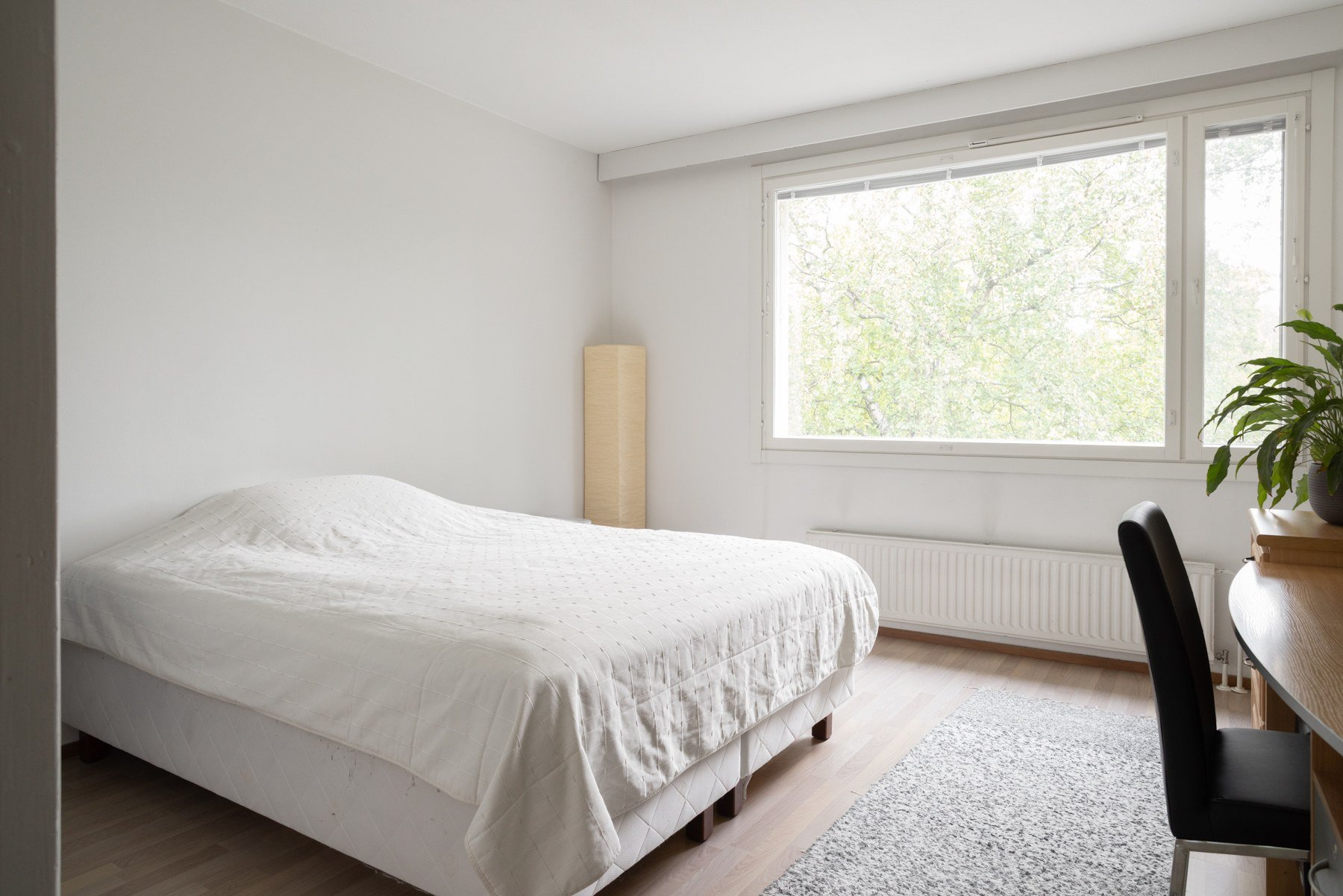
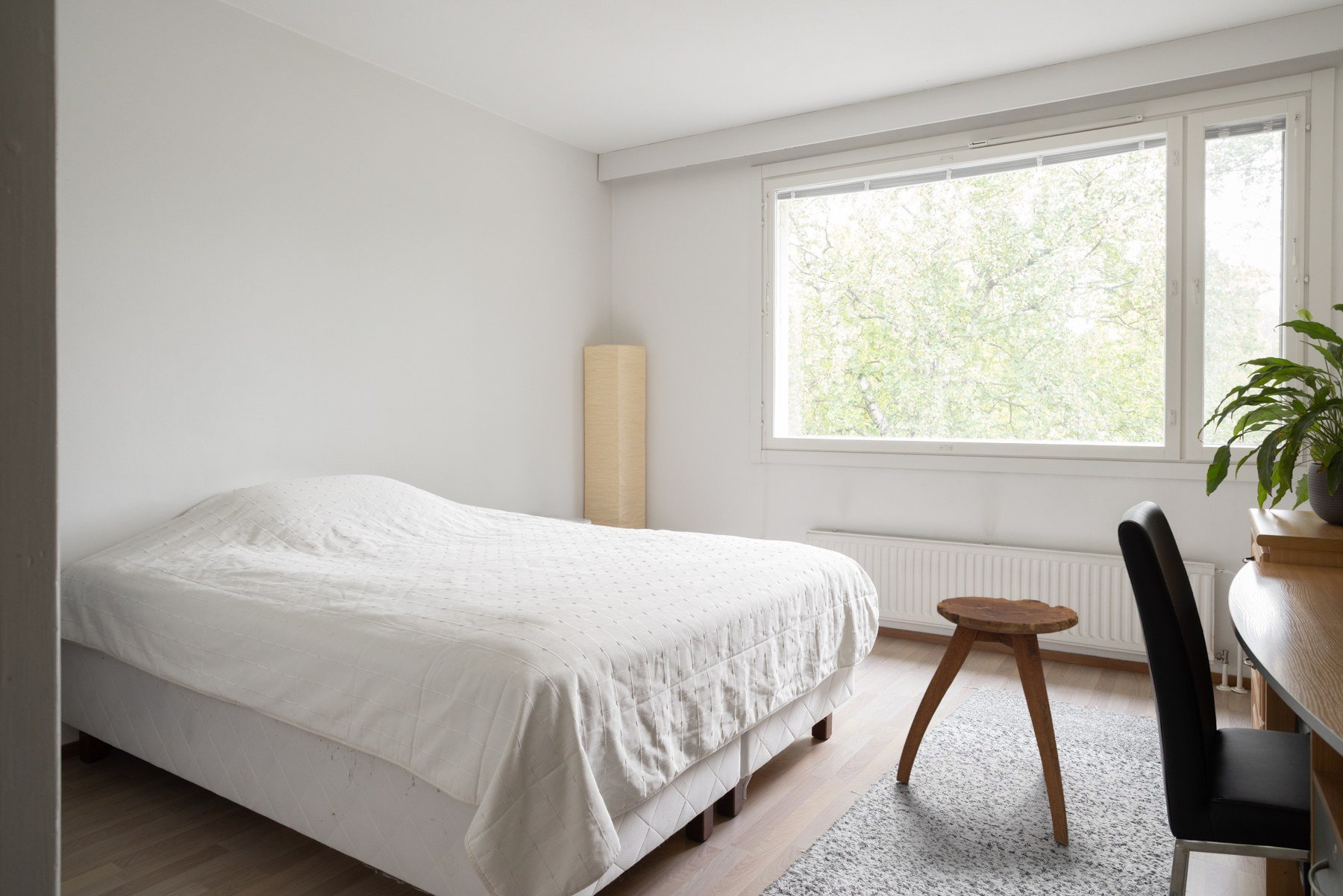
+ stool (1026, 701)
